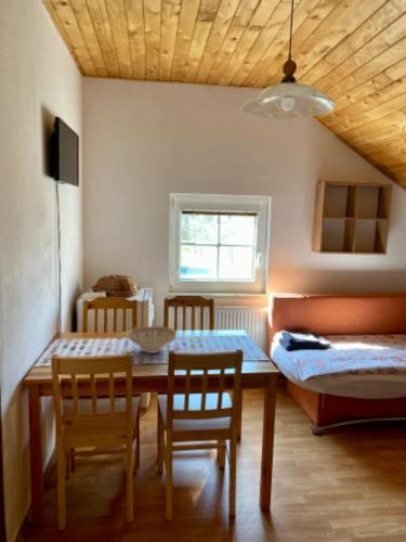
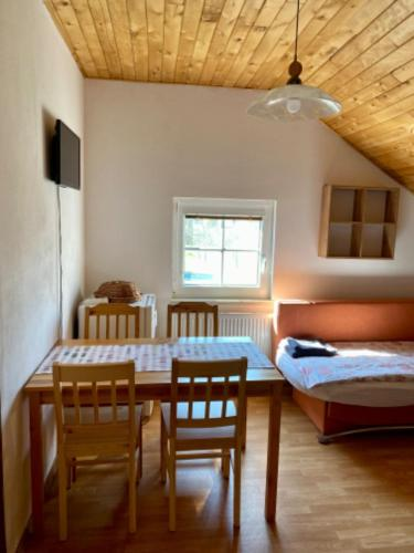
- decorative bowl (152, 340)
